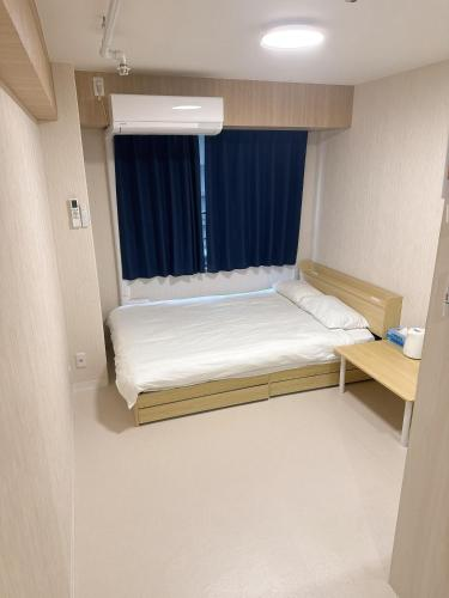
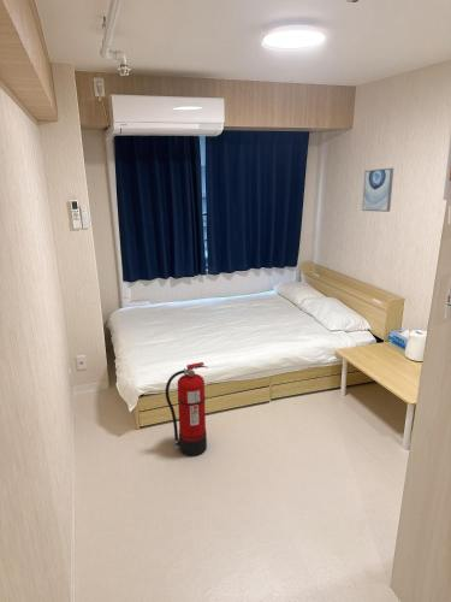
+ wall art (376, 190)
+ fire extinguisher (188, 407)
